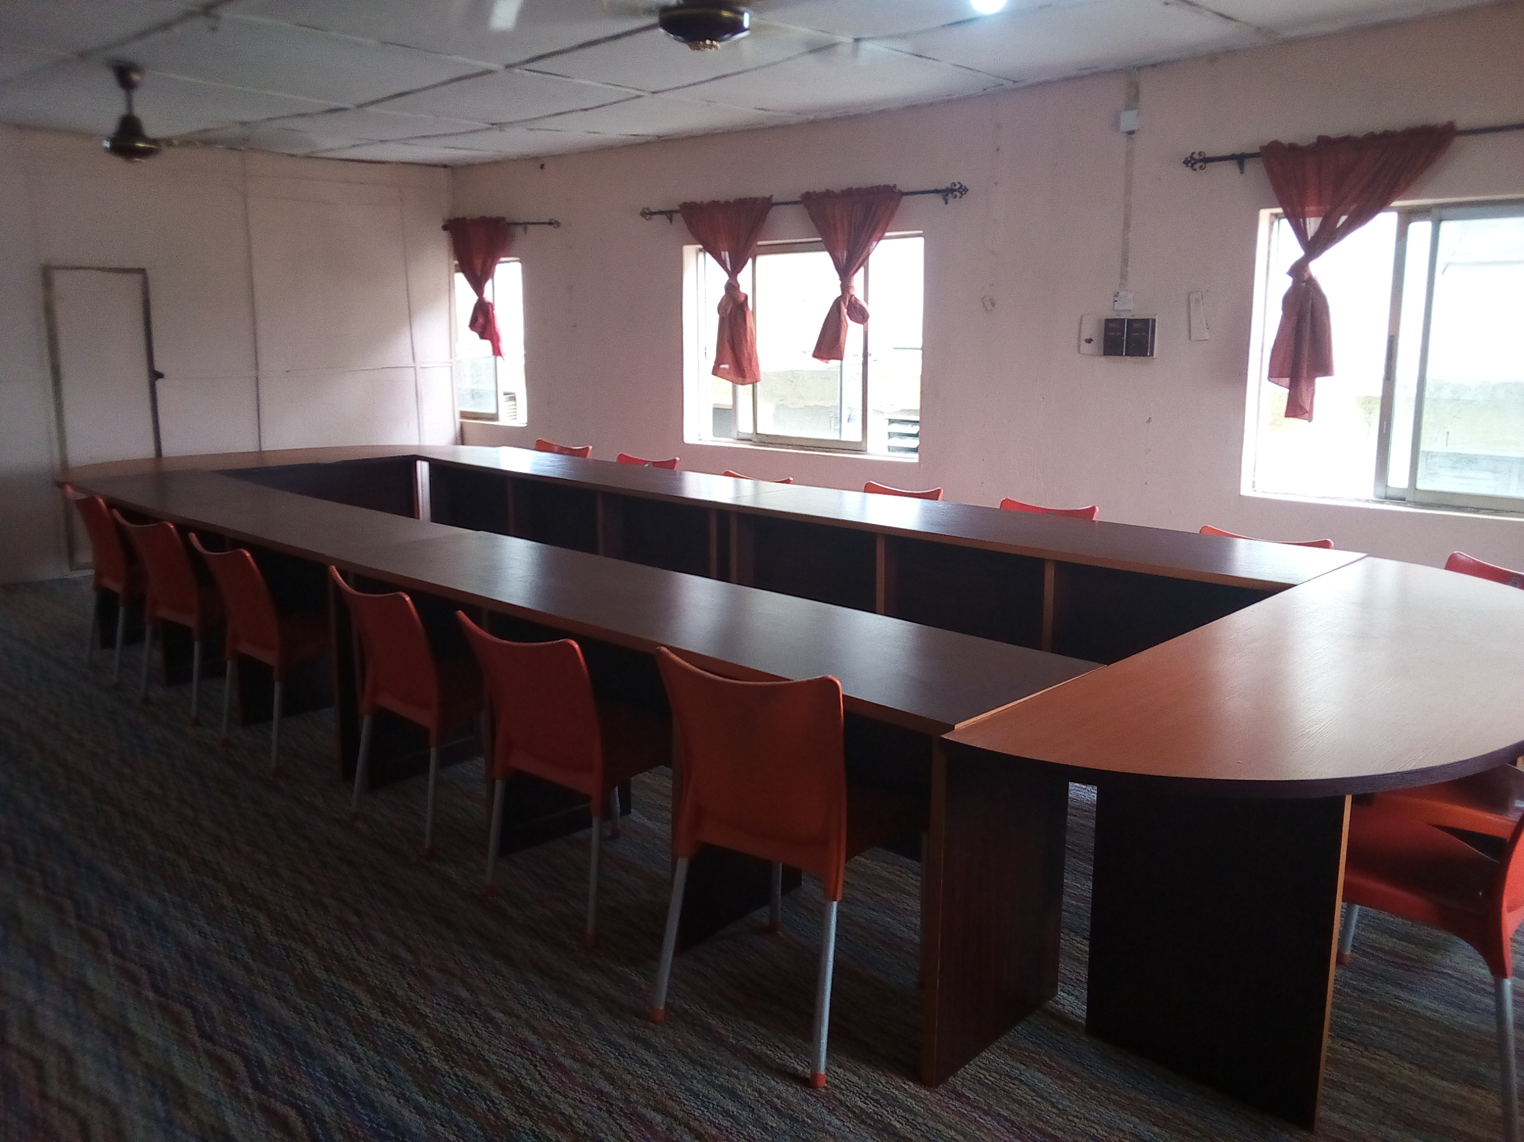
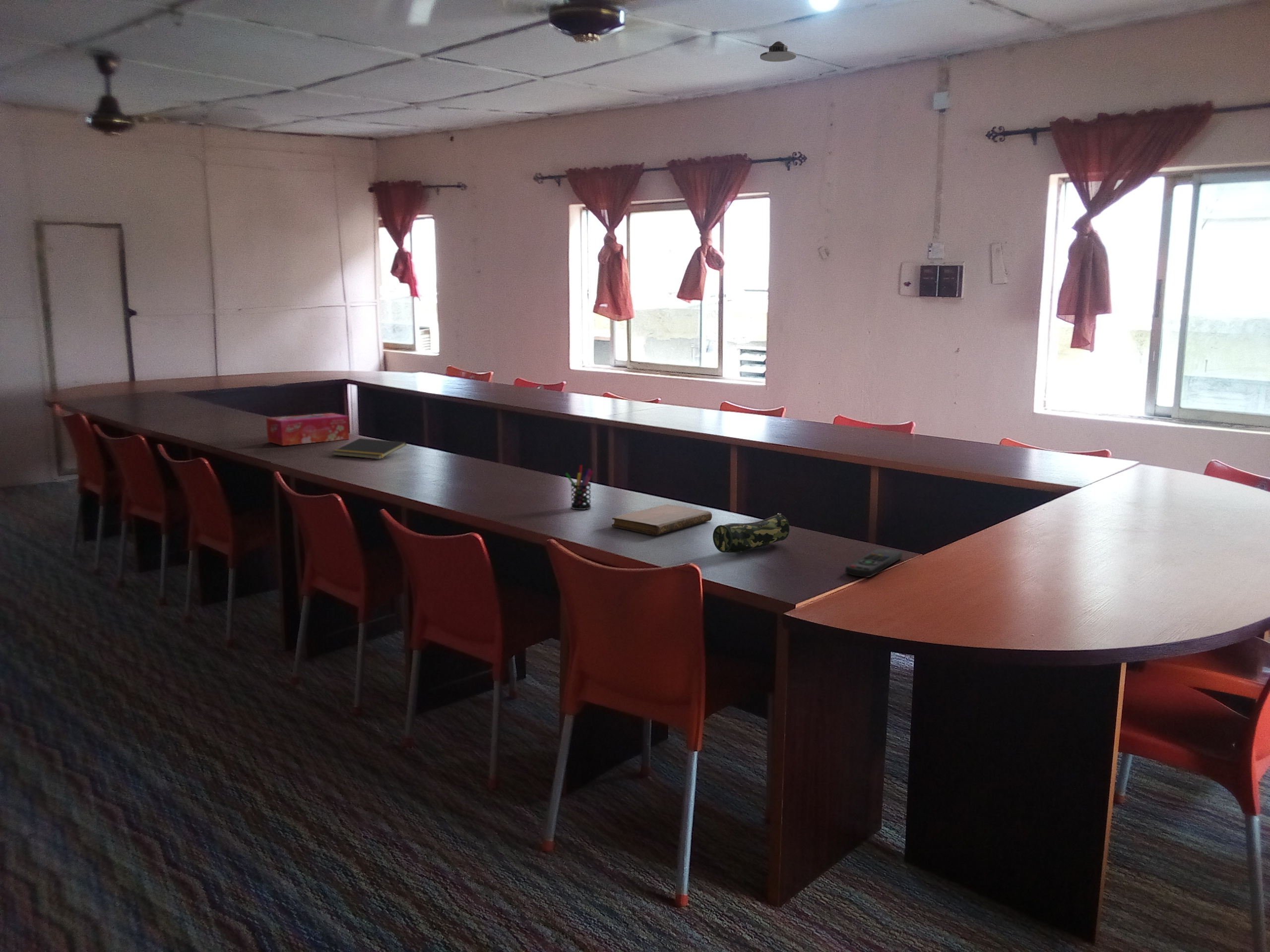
+ pen holder (578, 486)
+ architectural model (778, 49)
+ pencil case (753, 534)
+ notebook (662, 519)
+ remote control (874, 562)
+ notepad (369, 448)
+ tissue box (308, 428)
